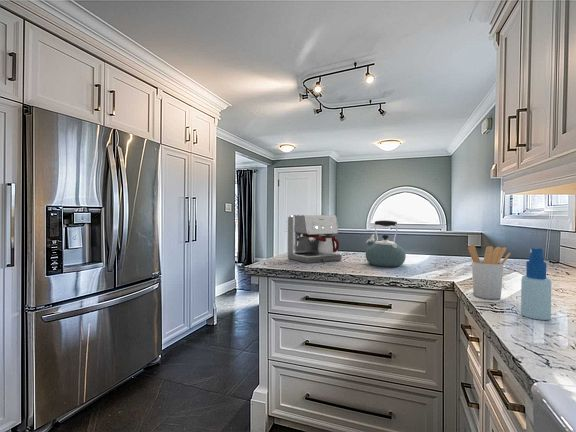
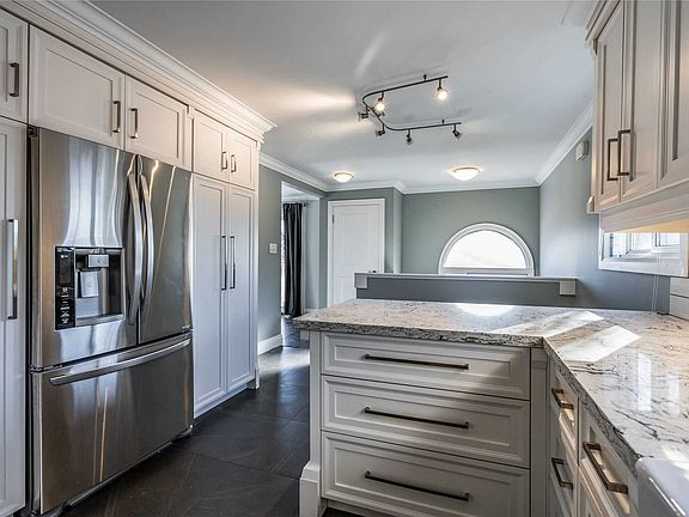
- coffee maker (314, 237)
- spray bottle (535, 281)
- utensil holder (489, 270)
- kettle (382, 242)
